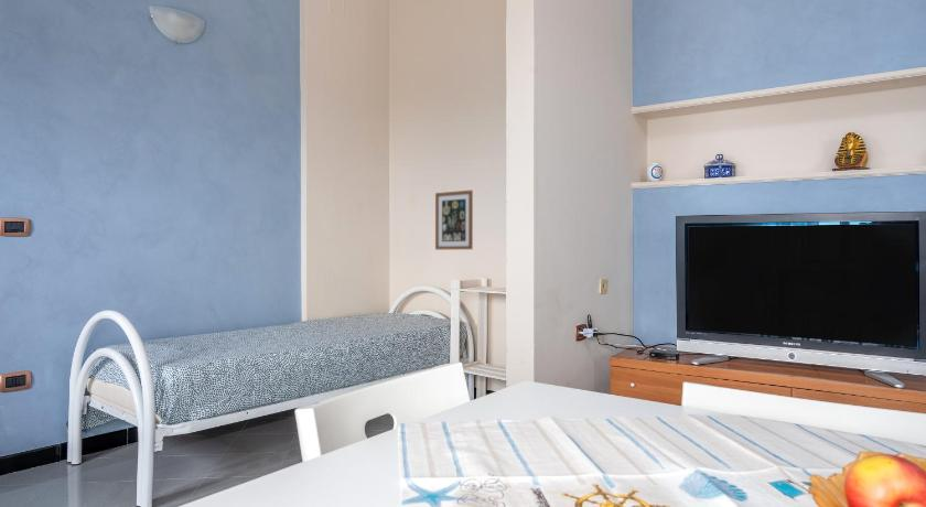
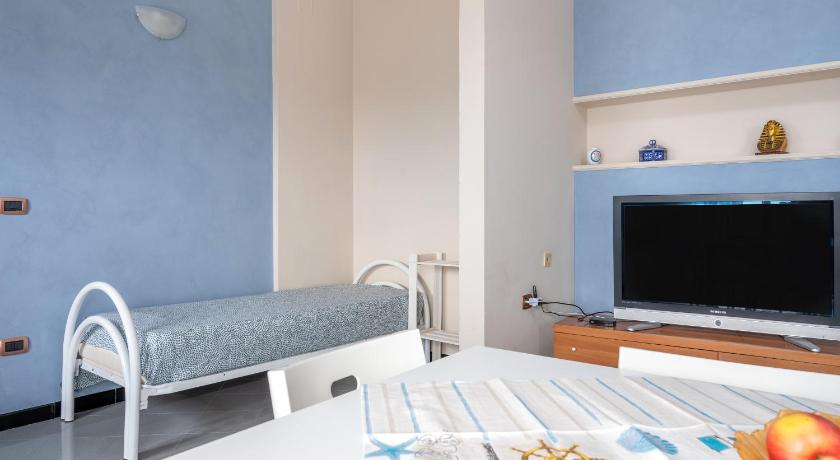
- wall art (453, 220)
